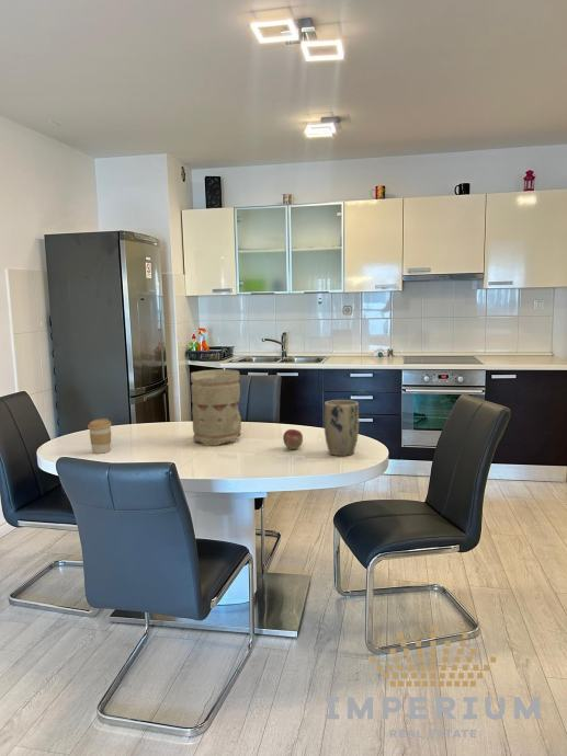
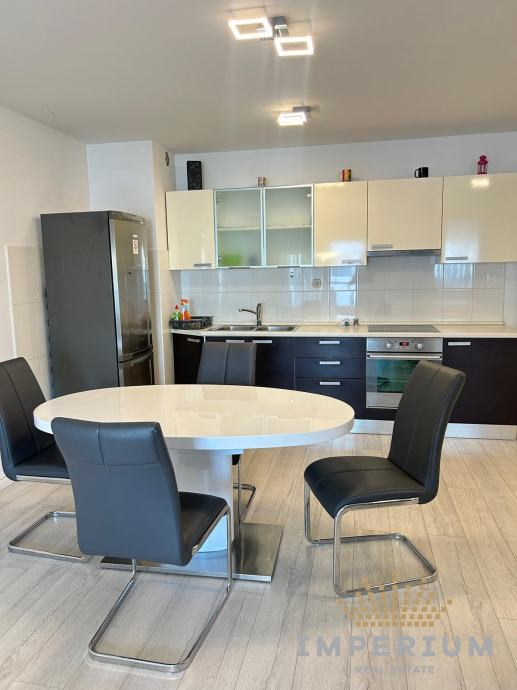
- vase (216, 406)
- coffee cup (100, 435)
- plant pot (341, 427)
- fruit (293, 438)
